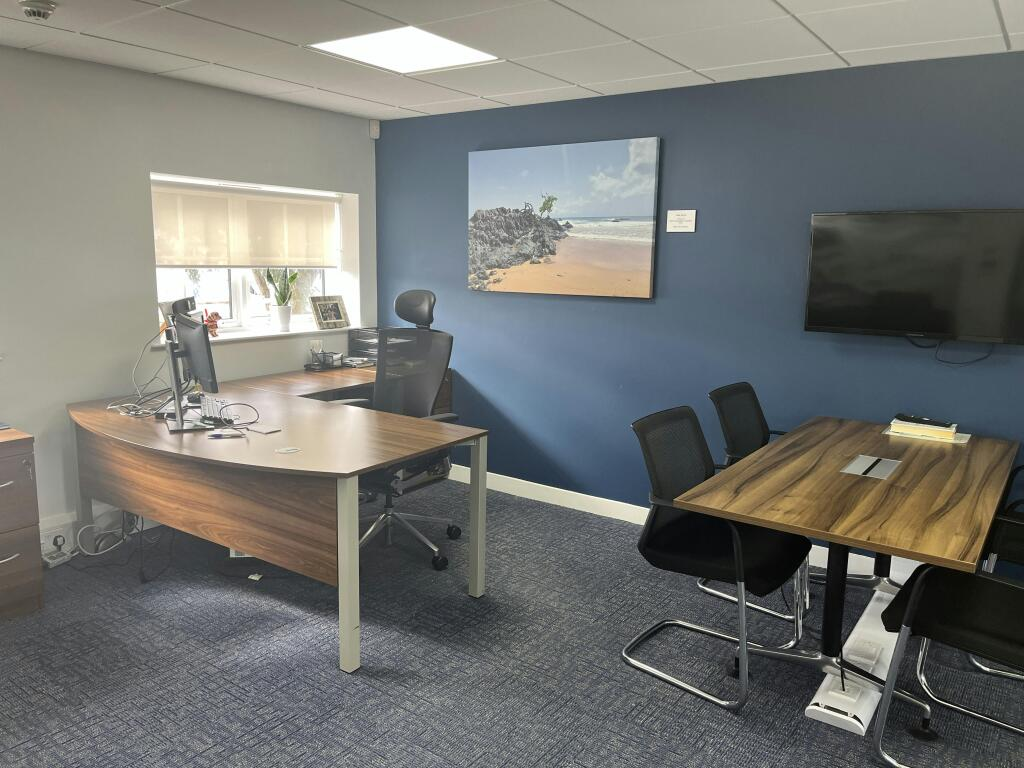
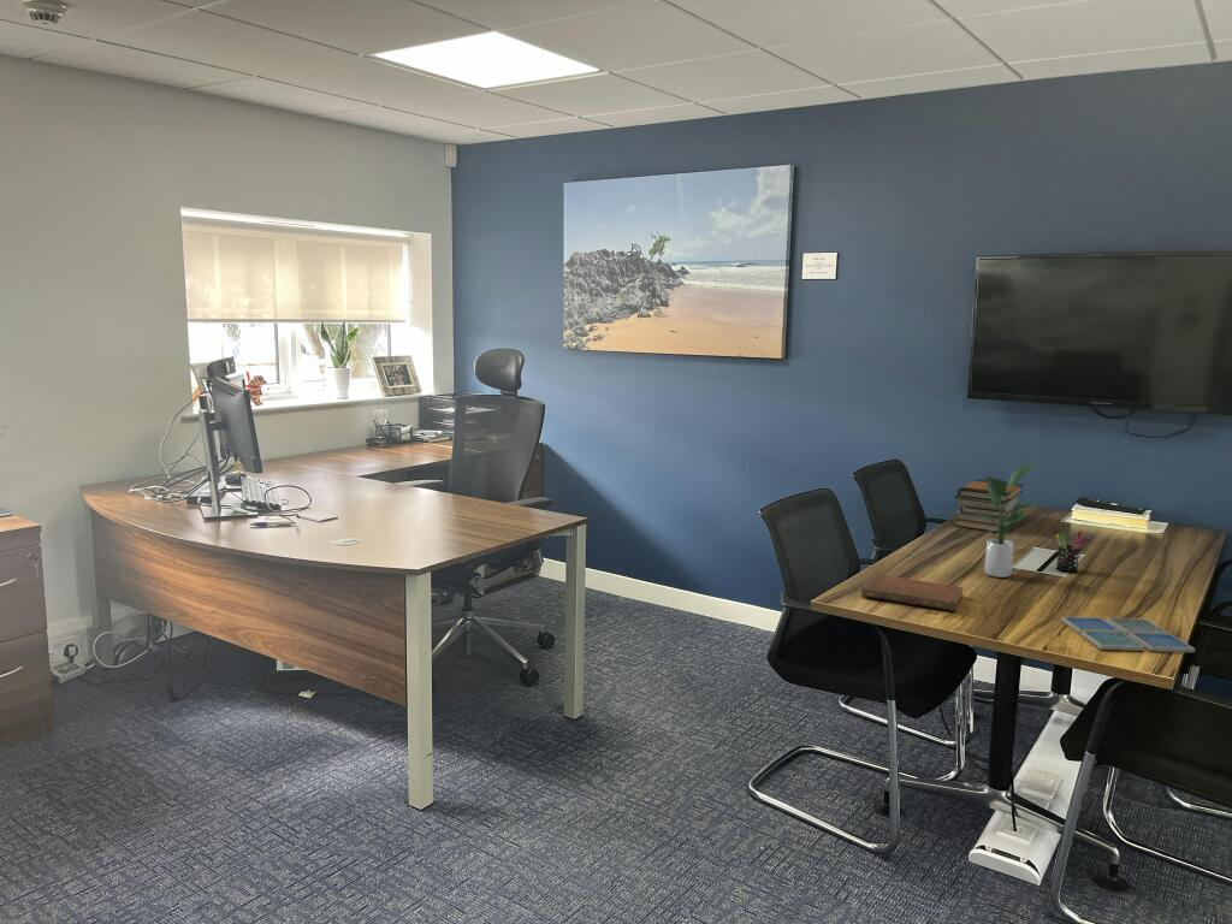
+ notebook (912, 591)
+ drink coaster (1124, 633)
+ pen holder (1068, 550)
+ book stack (988, 504)
+ potted plant (1000, 517)
